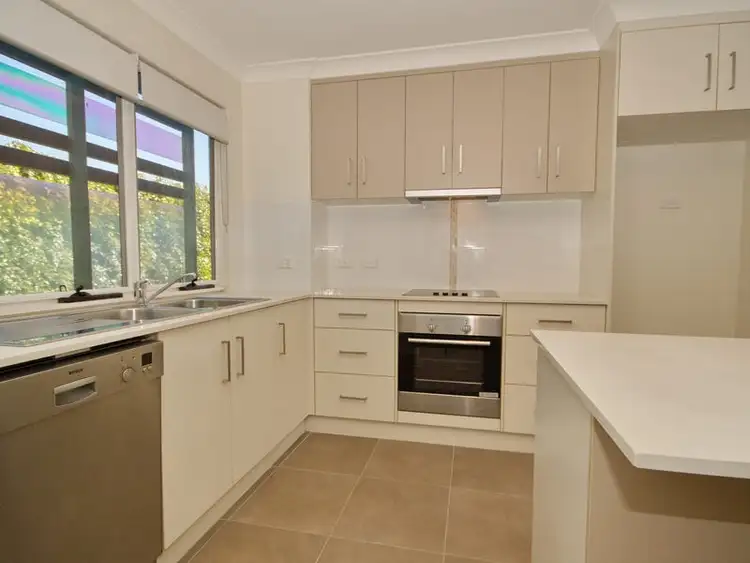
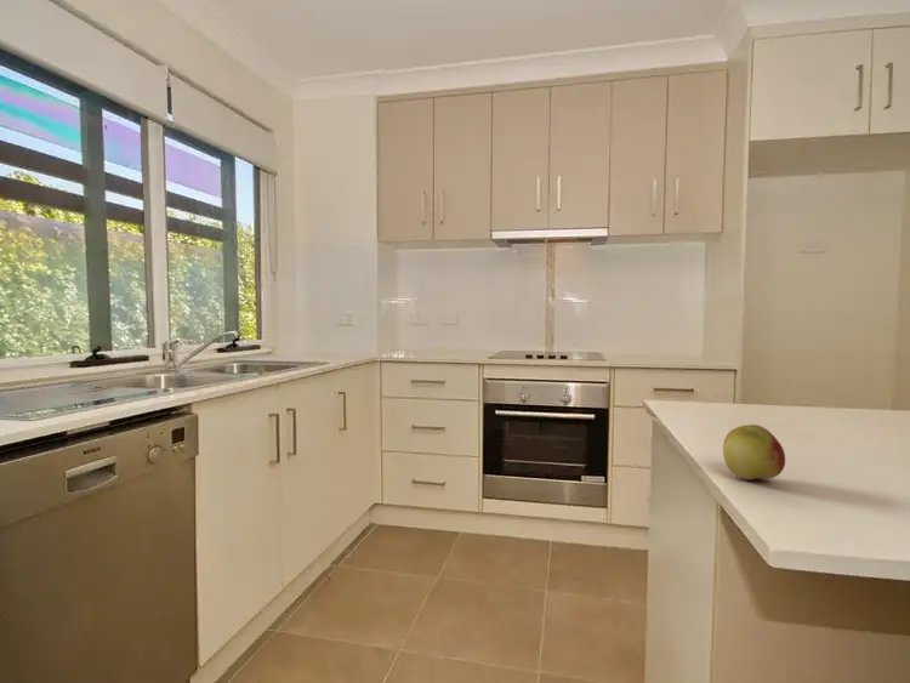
+ apple (752, 453)
